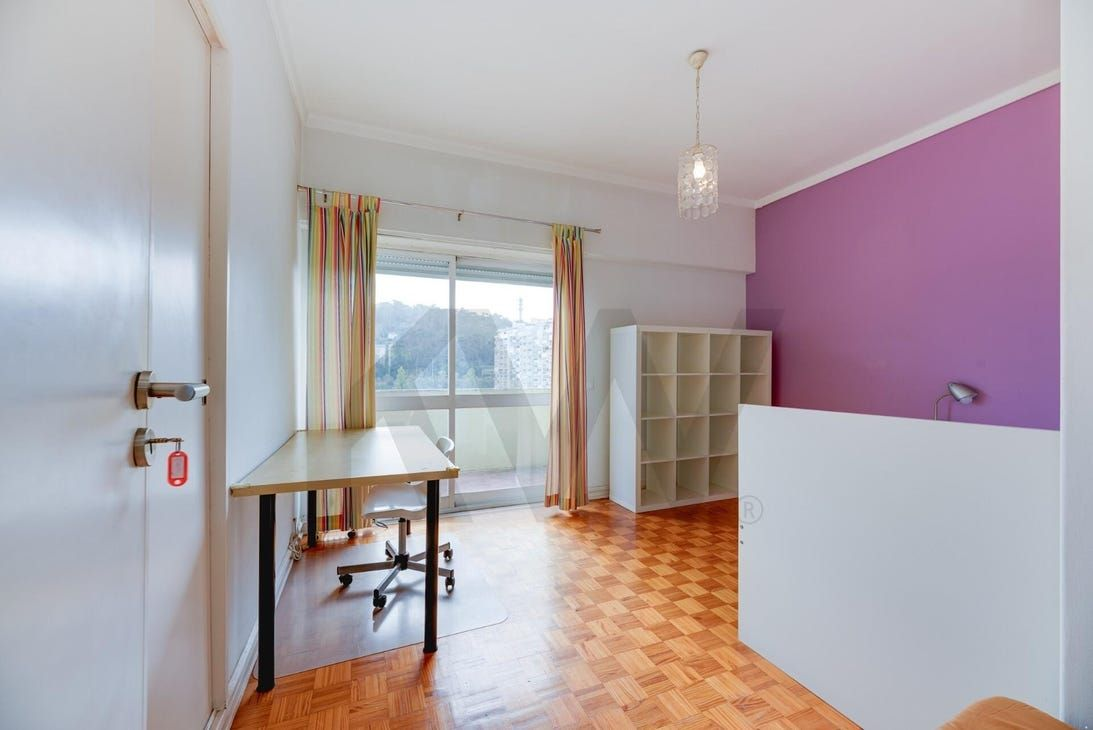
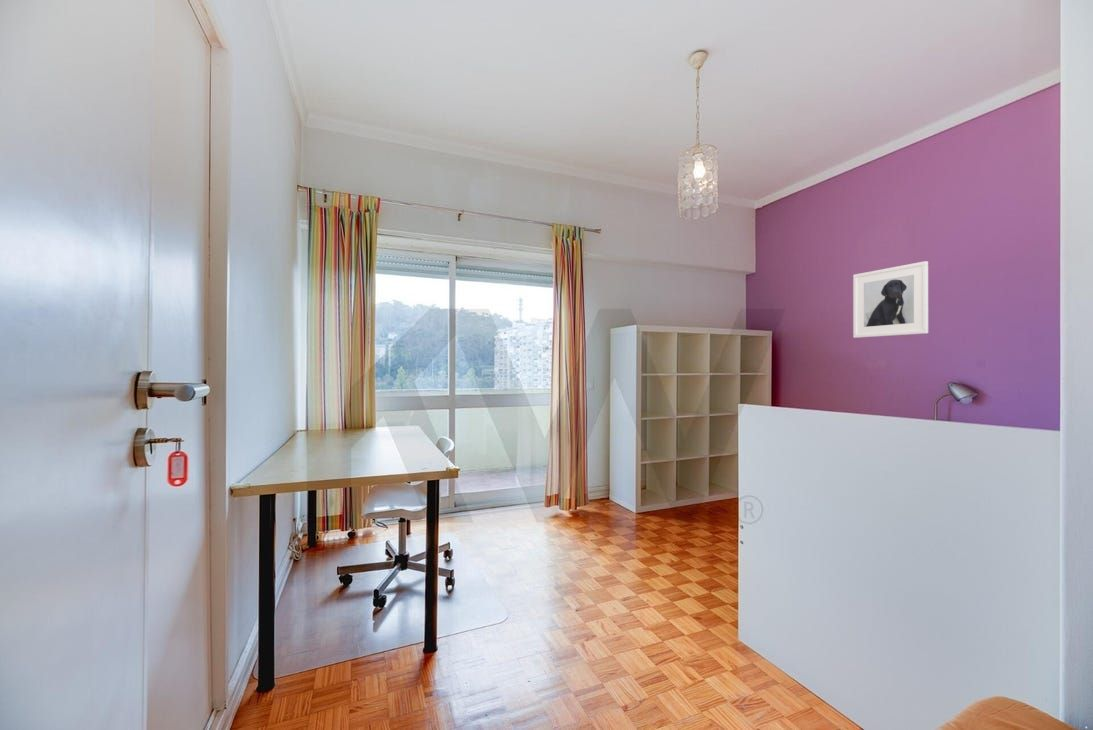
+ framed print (888, 302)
